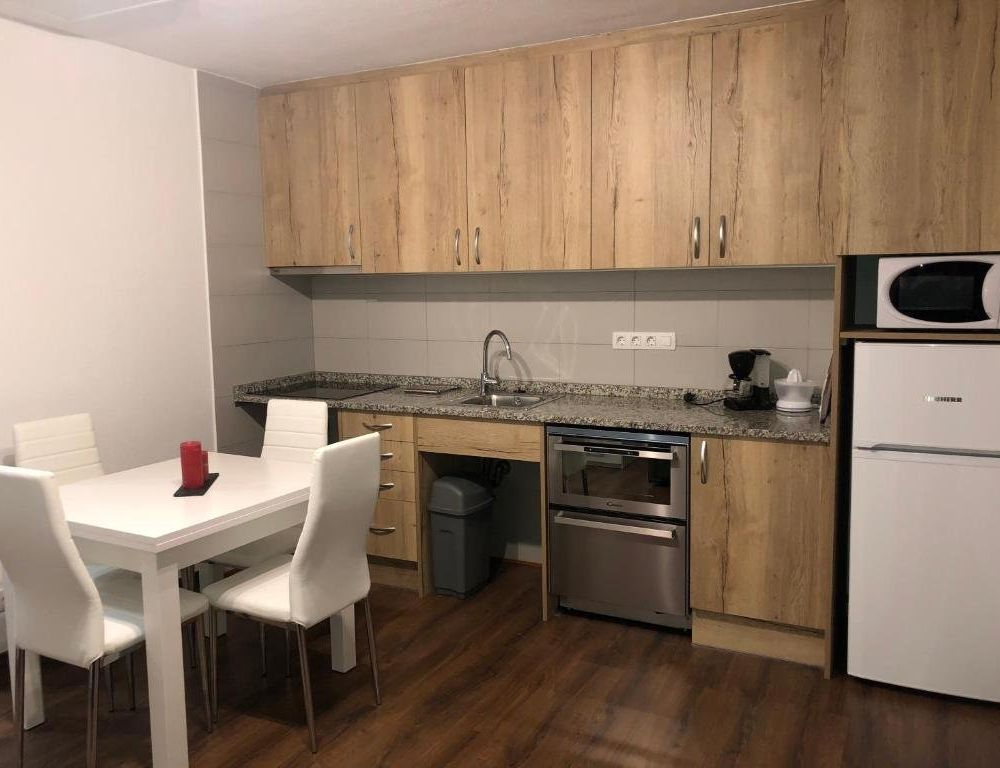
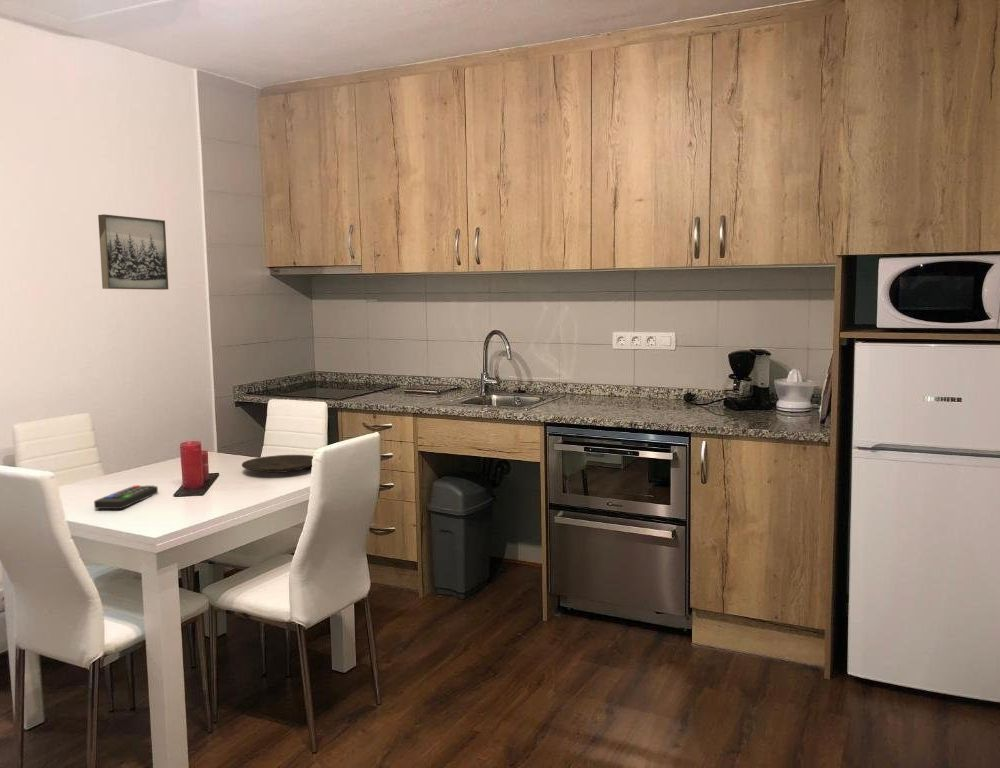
+ wall art (134, 253)
+ remote control (127, 496)
+ plate (282, 465)
